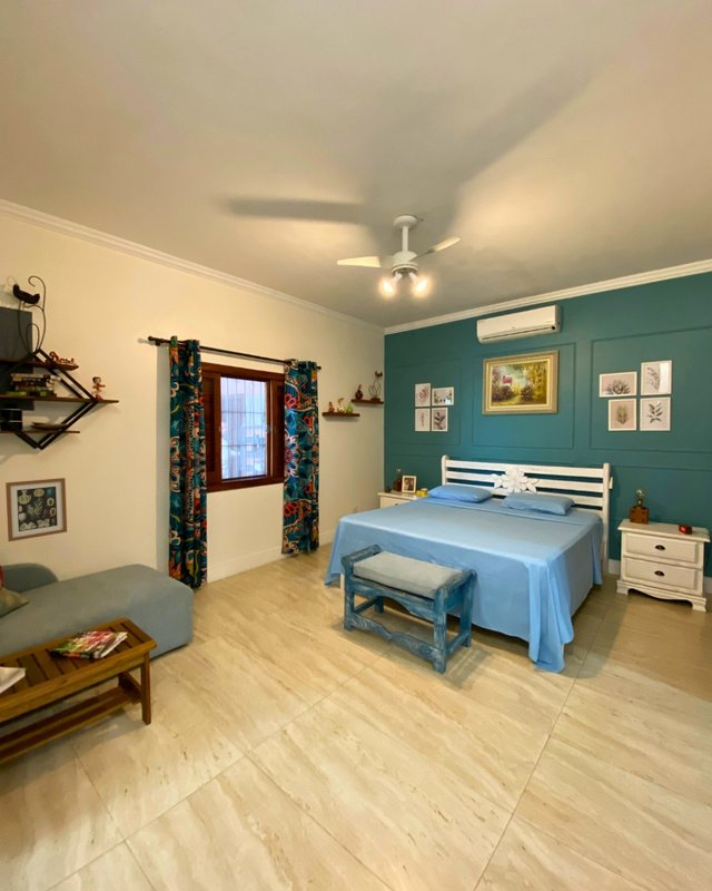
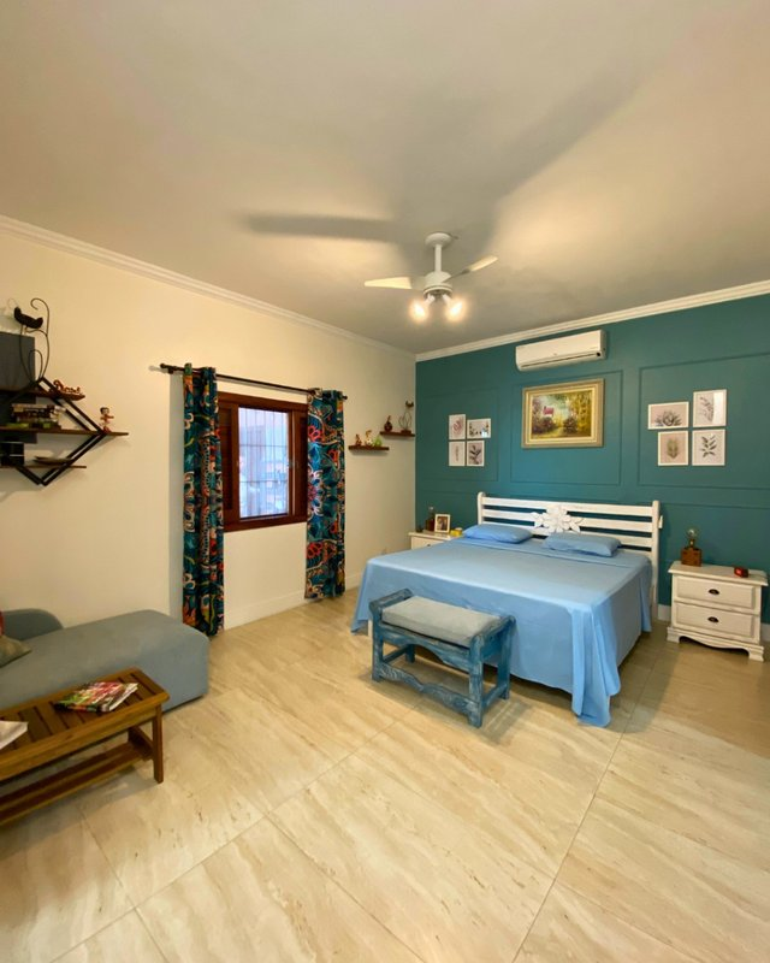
- wall art (37, 508)
